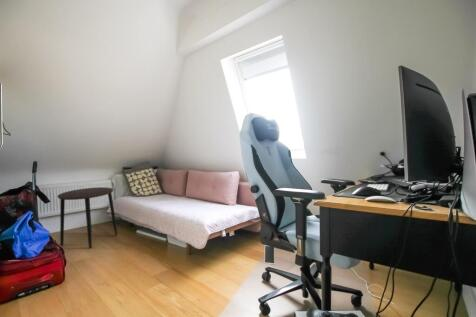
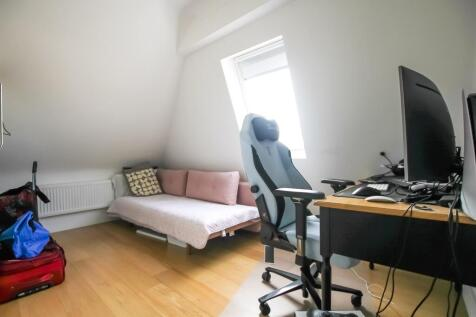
- side table (88, 216)
